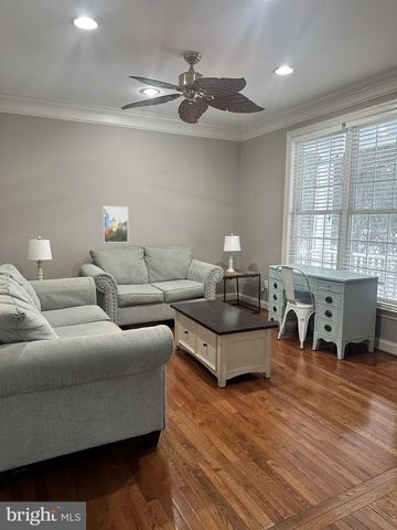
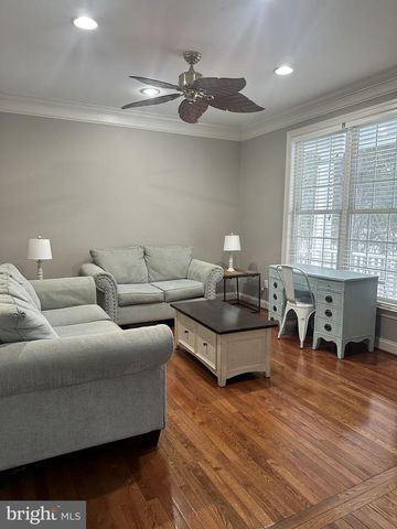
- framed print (116, 224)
